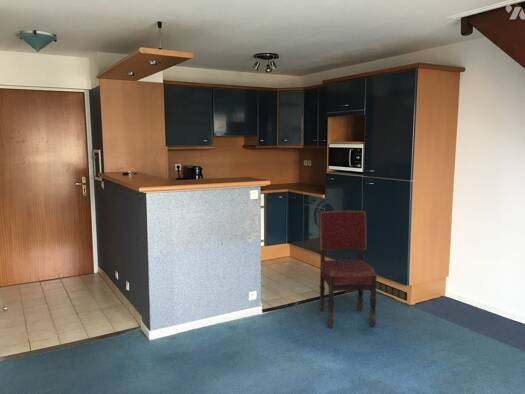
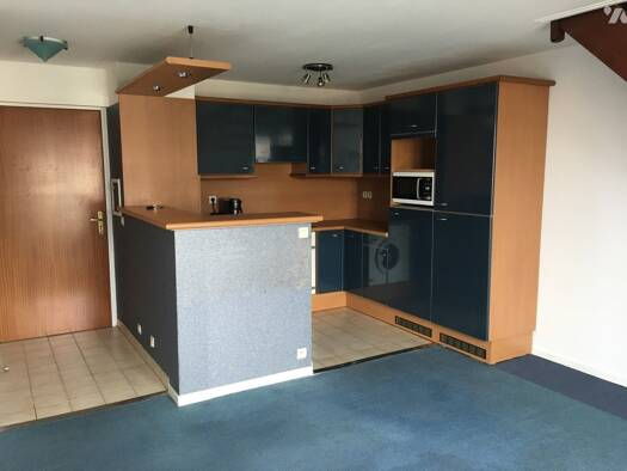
- dining chair (346, 266)
